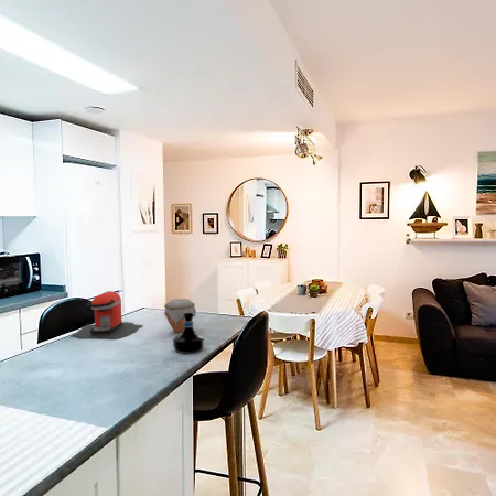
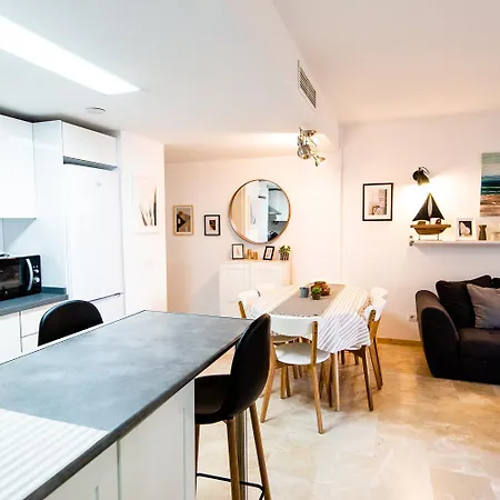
- jar (180, 315)
- coffee maker (106, 311)
- tequila bottle (188, 331)
